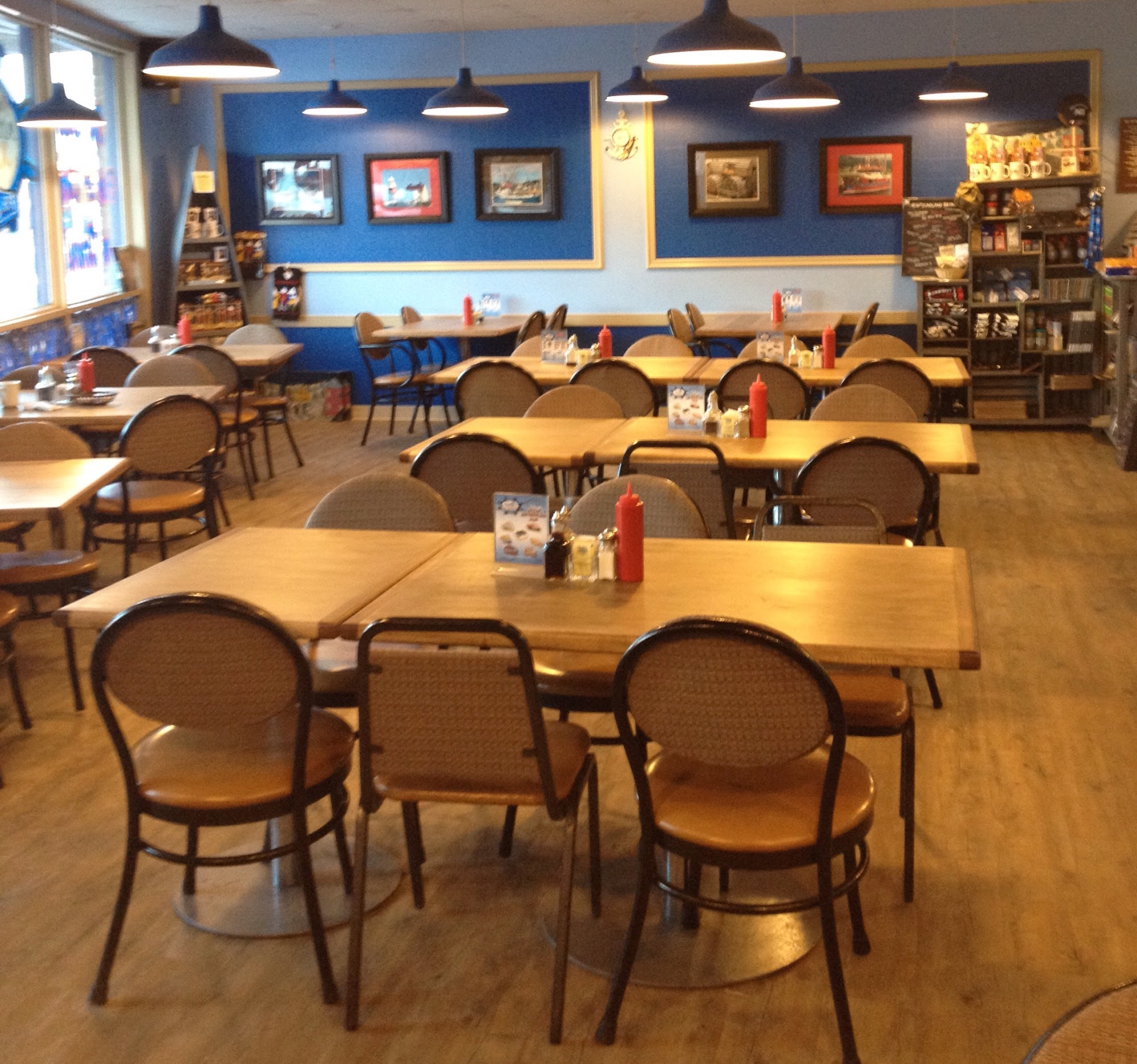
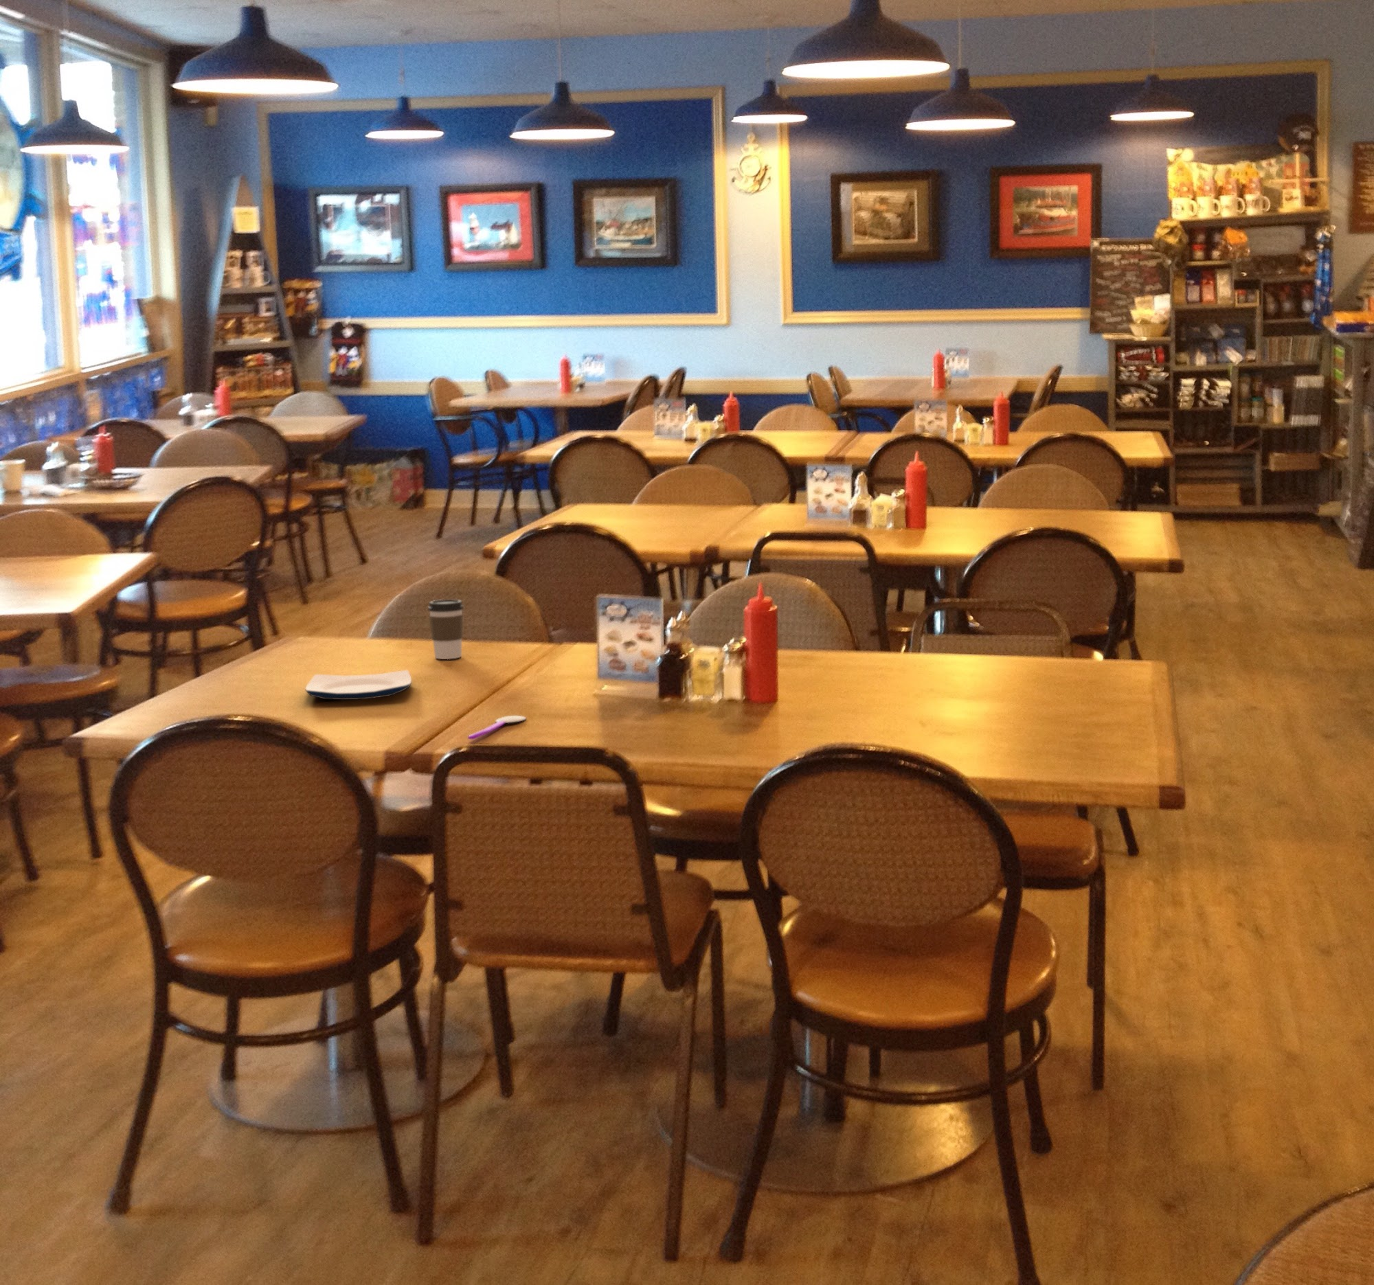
+ plate (359, 686)
+ spoon (495, 726)
+ coffee cup (447, 629)
